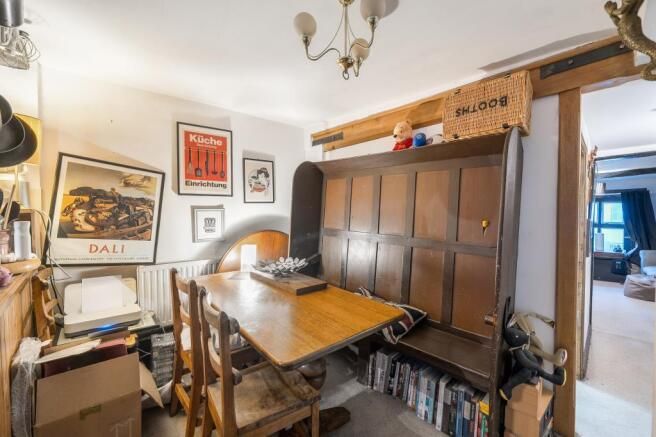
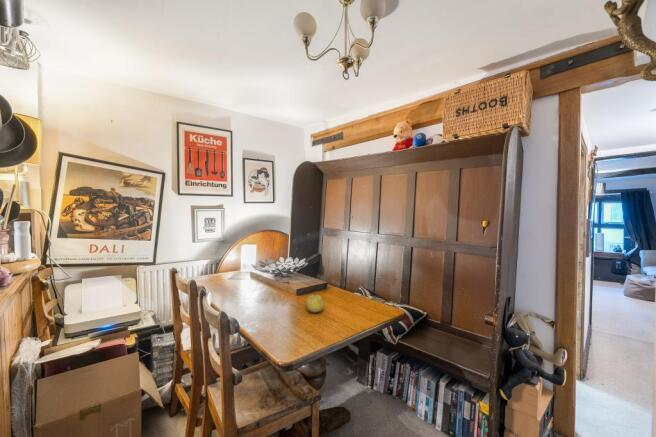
+ fruit (314, 303)
